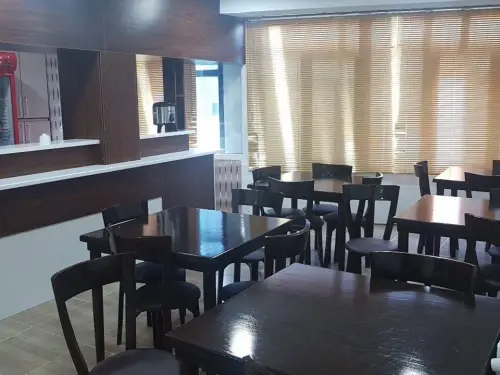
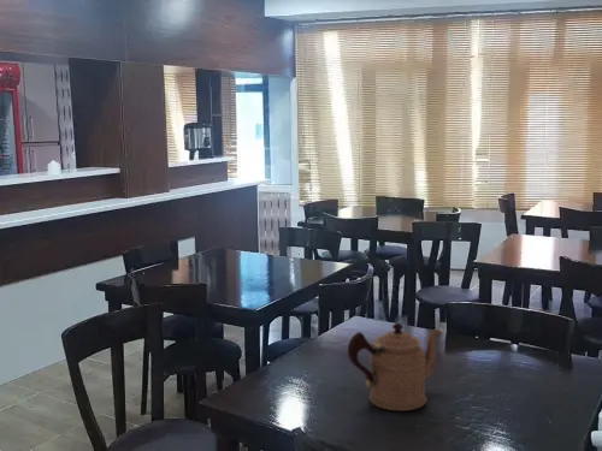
+ coffeepot (396, 361)
